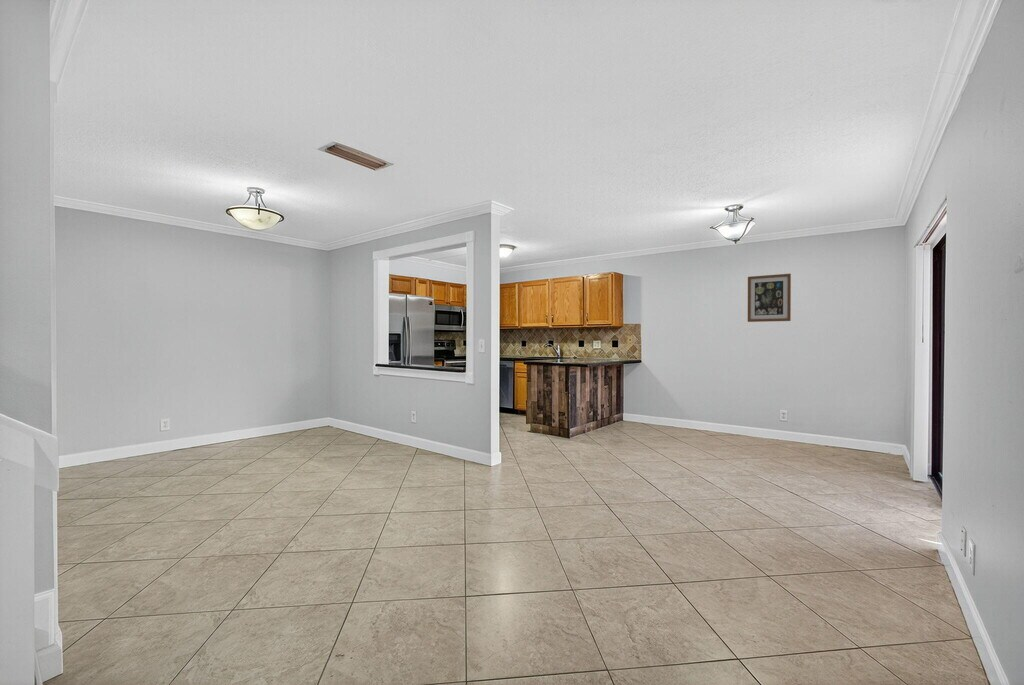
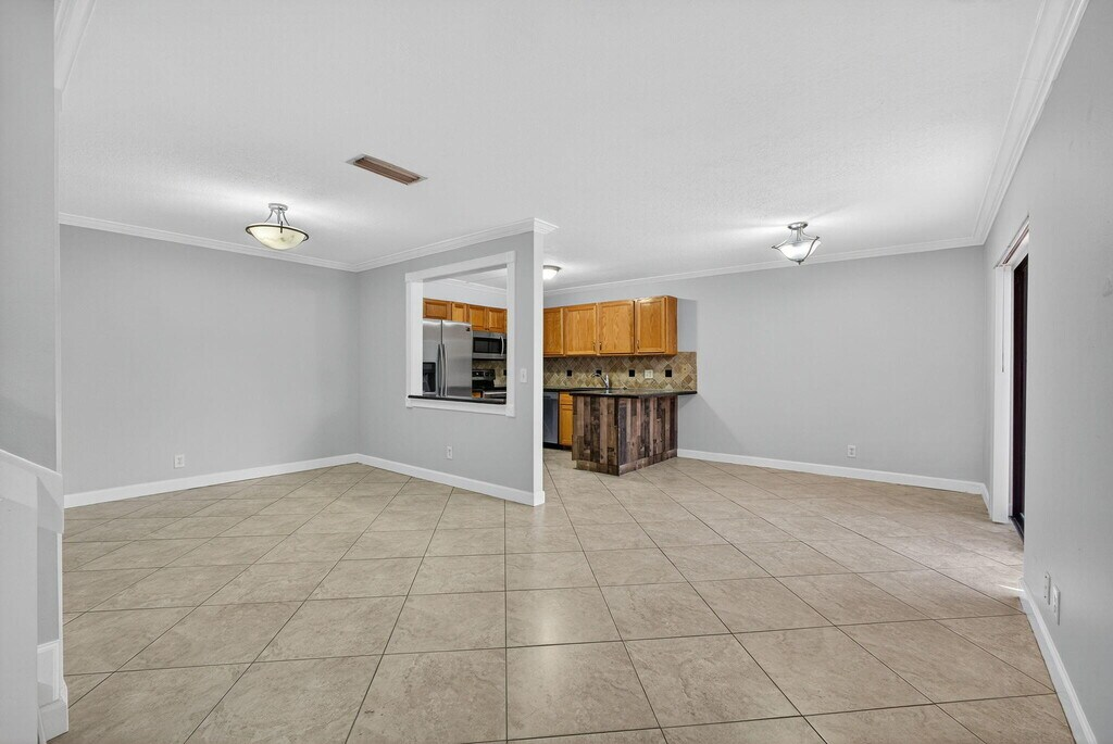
- wall art (768, 298)
